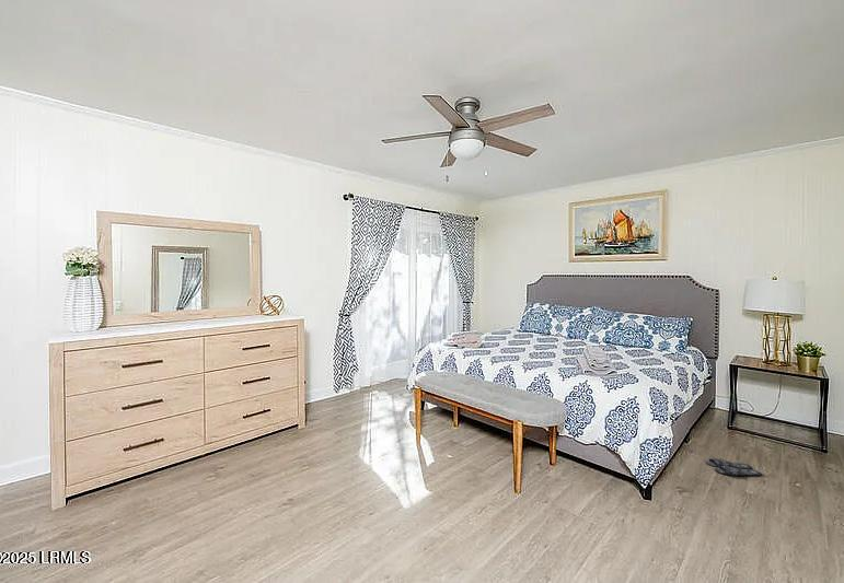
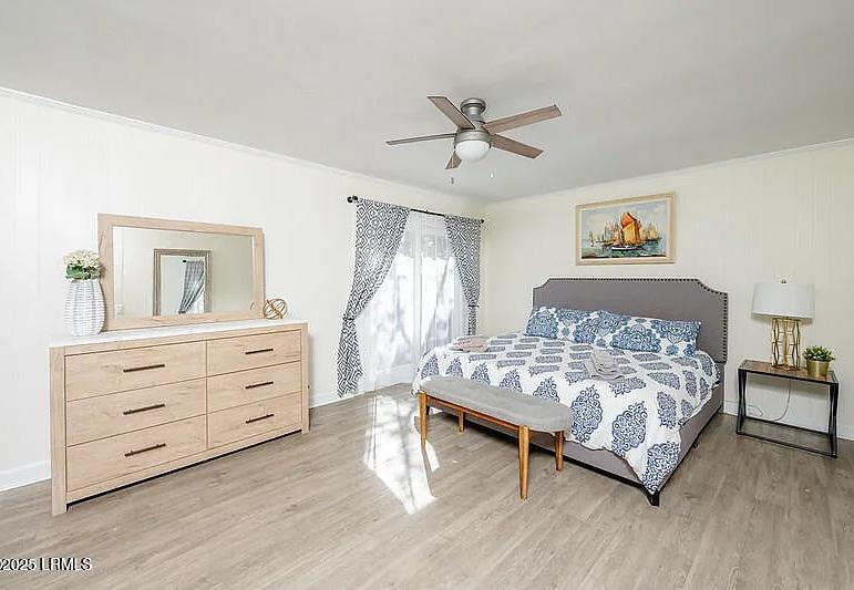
- slippers (732, 466)
